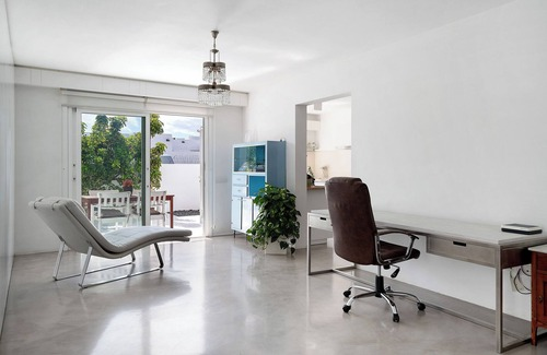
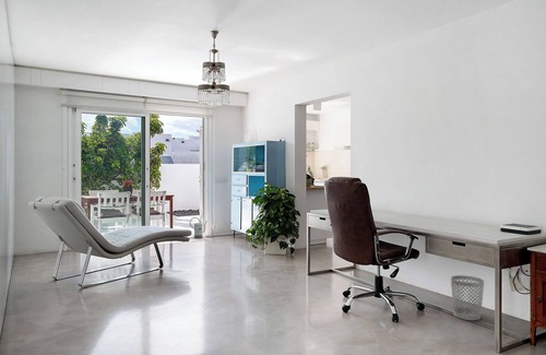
+ watering can (198, 227)
+ wastebasket (466, 298)
